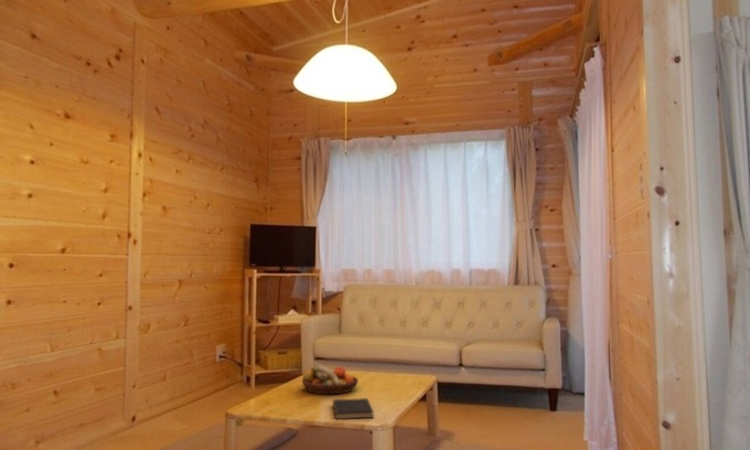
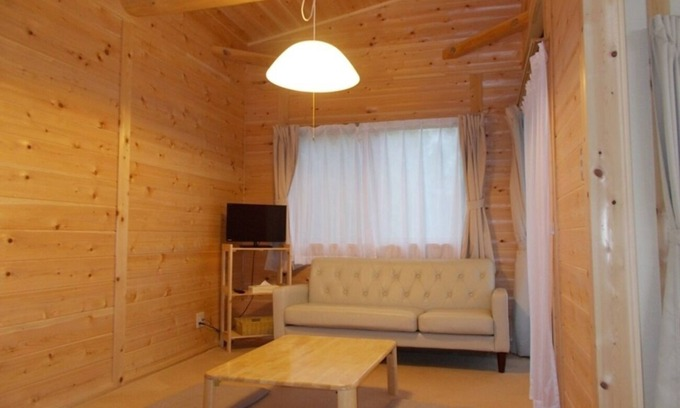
- fruit bowl (330, 376)
- hardcover book (352, 408)
